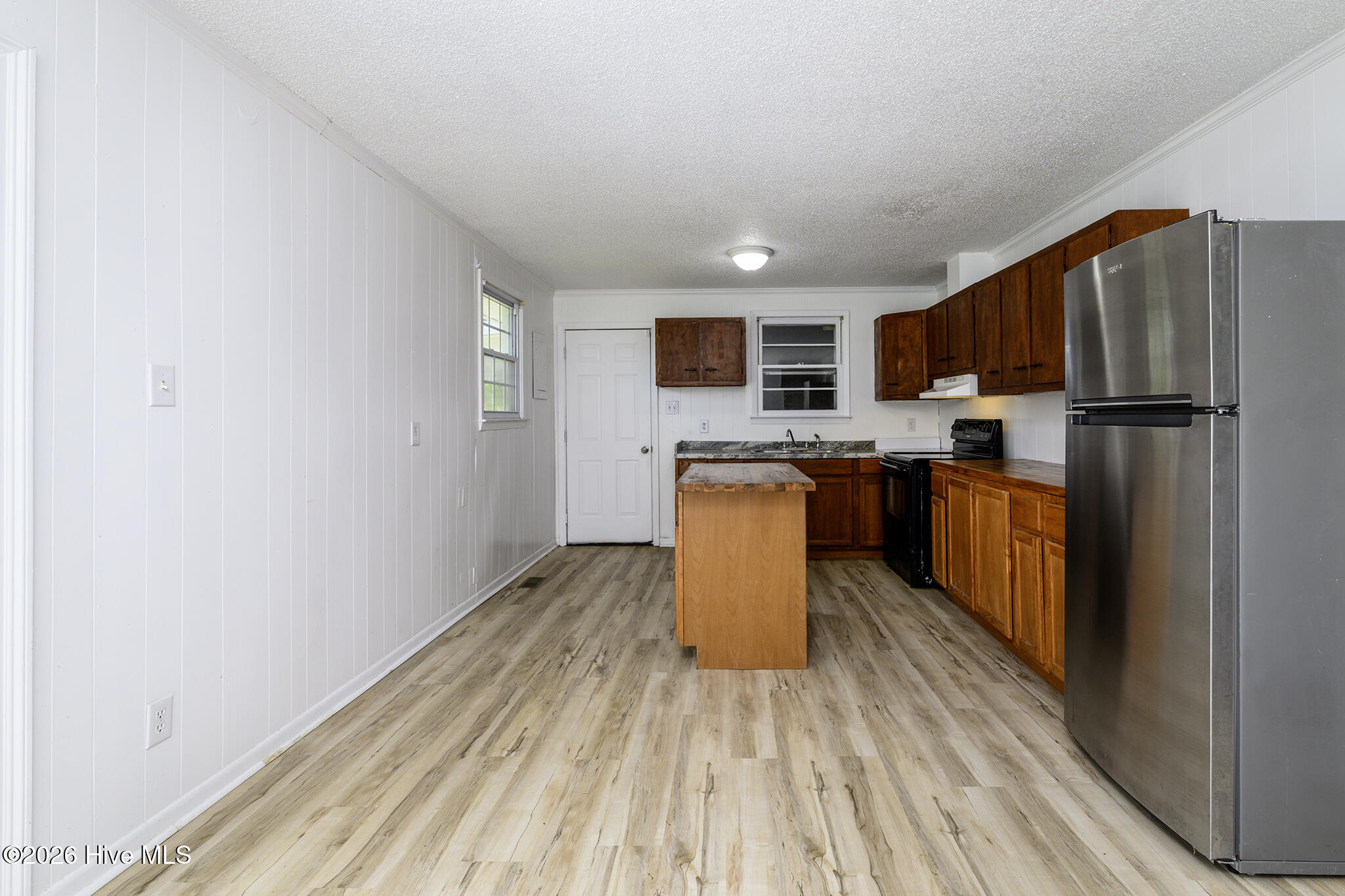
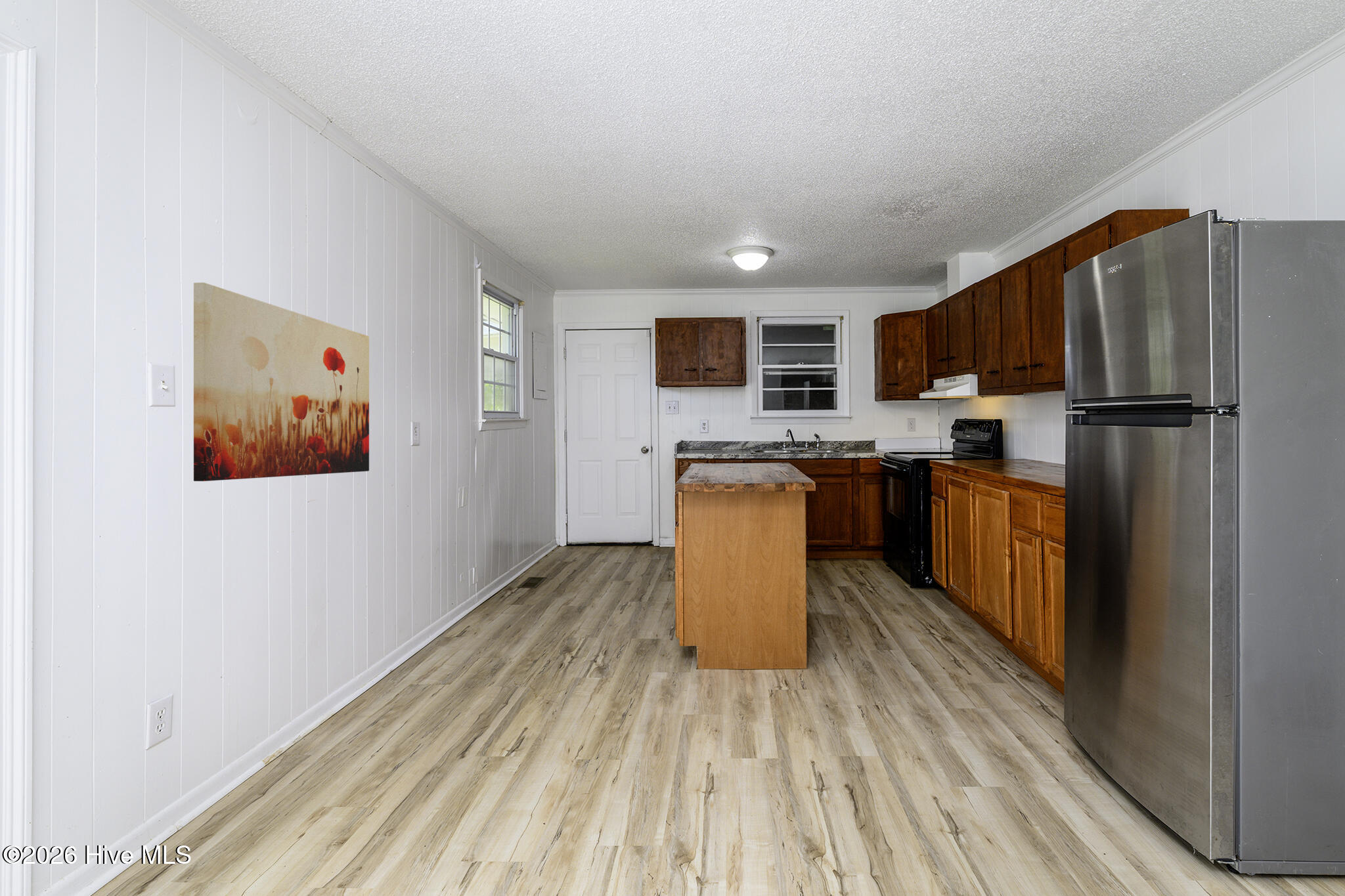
+ wall art (298, 395)
